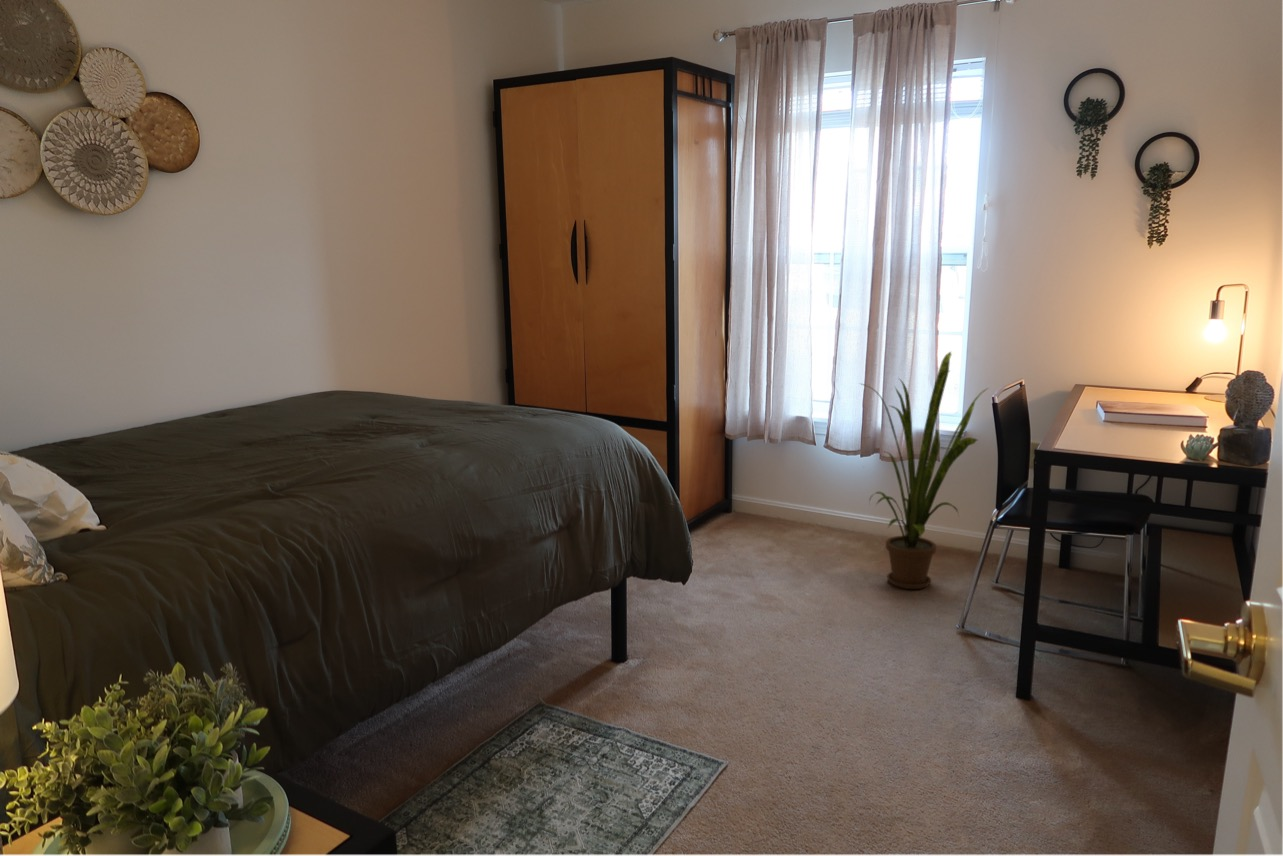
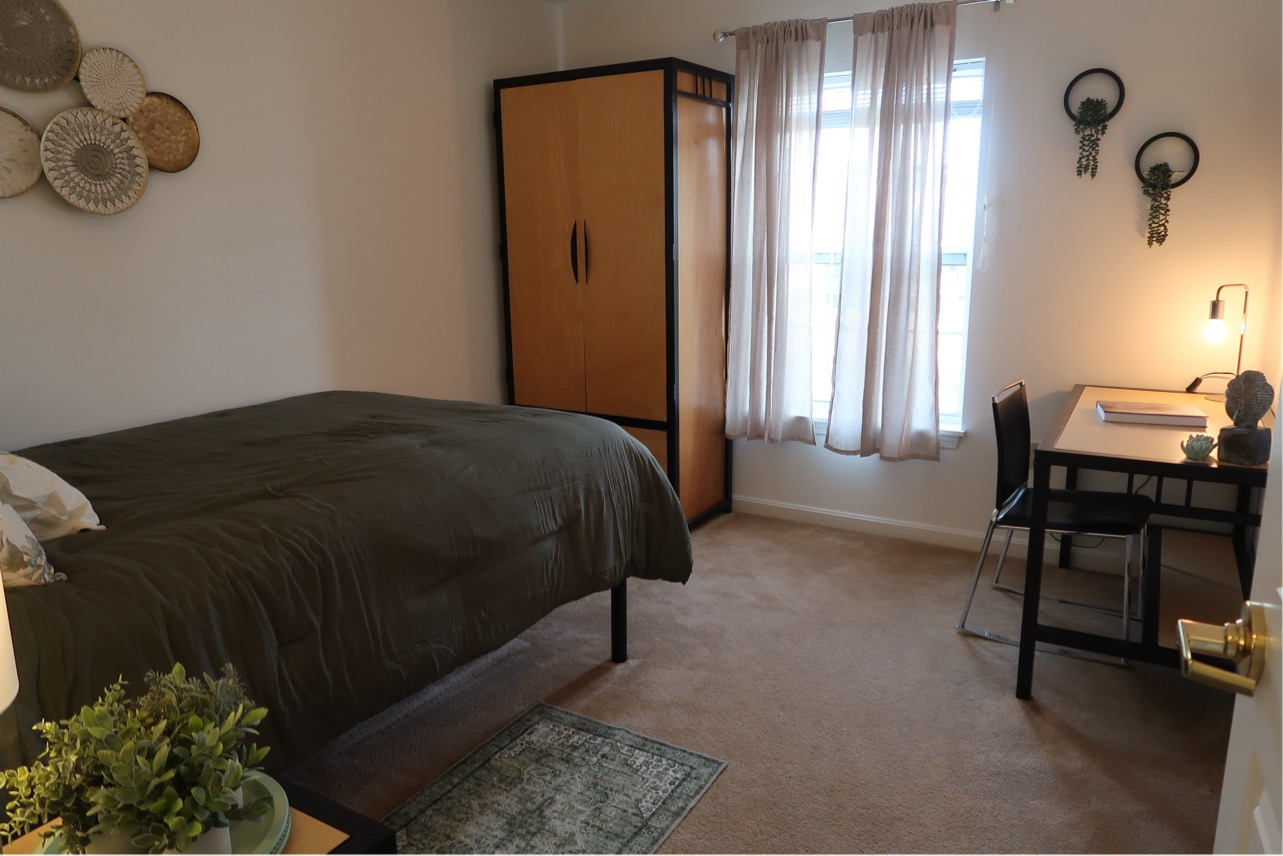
- house plant (914, 470)
